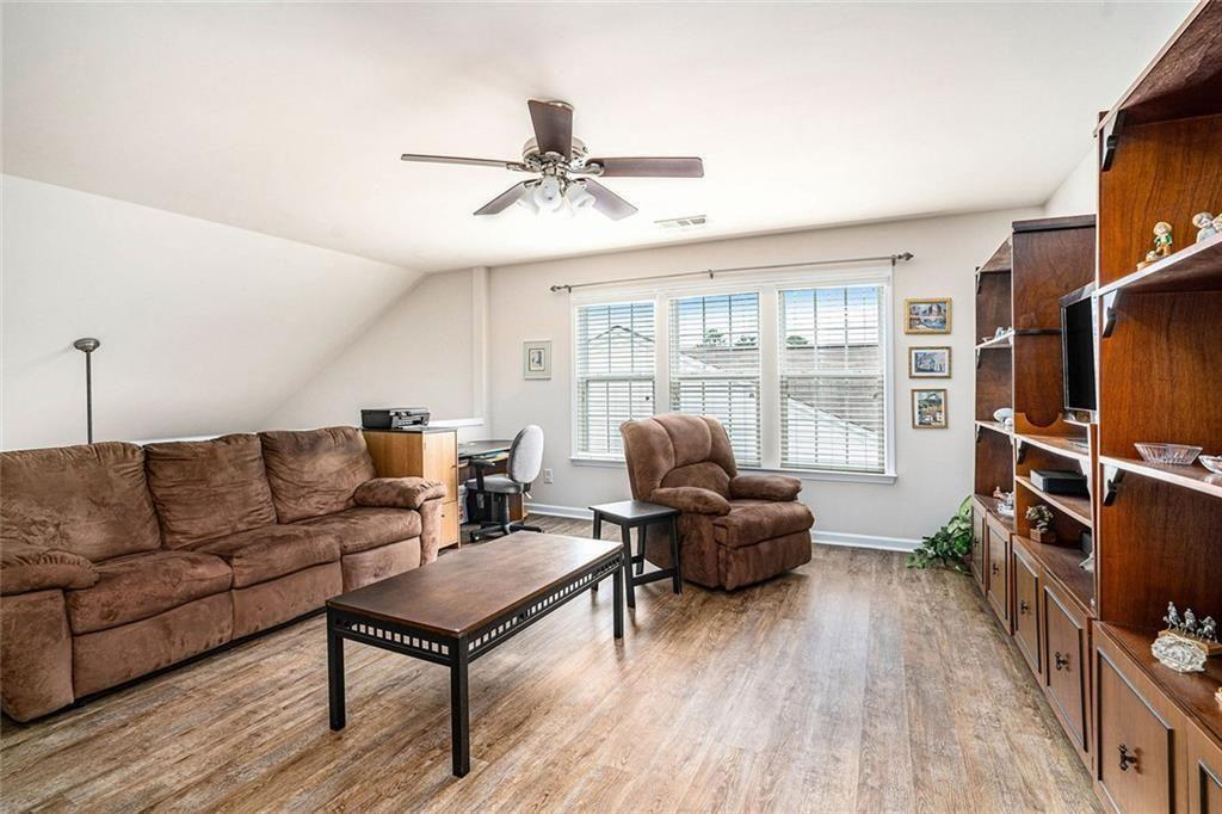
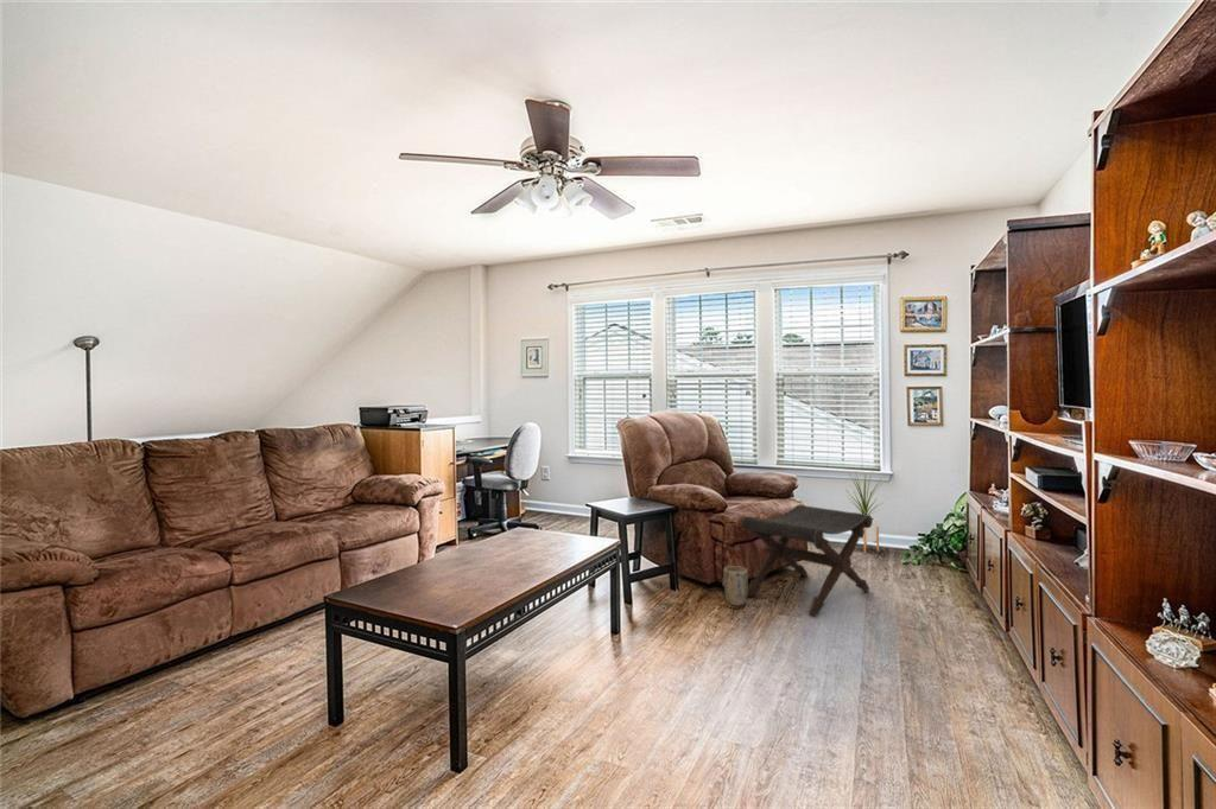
+ house plant (866, 508)
+ plant pot (735, 585)
+ footstool (808, 554)
